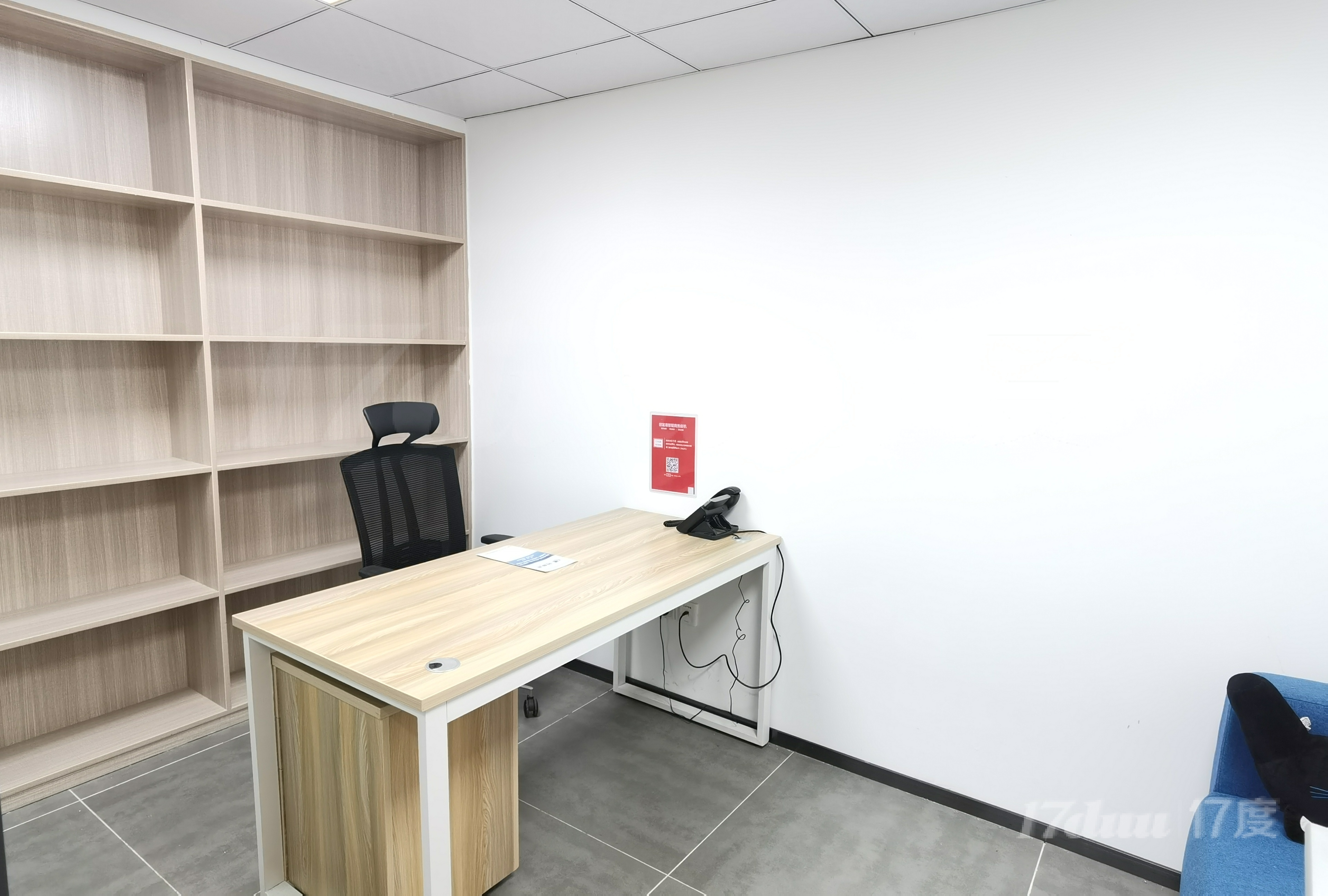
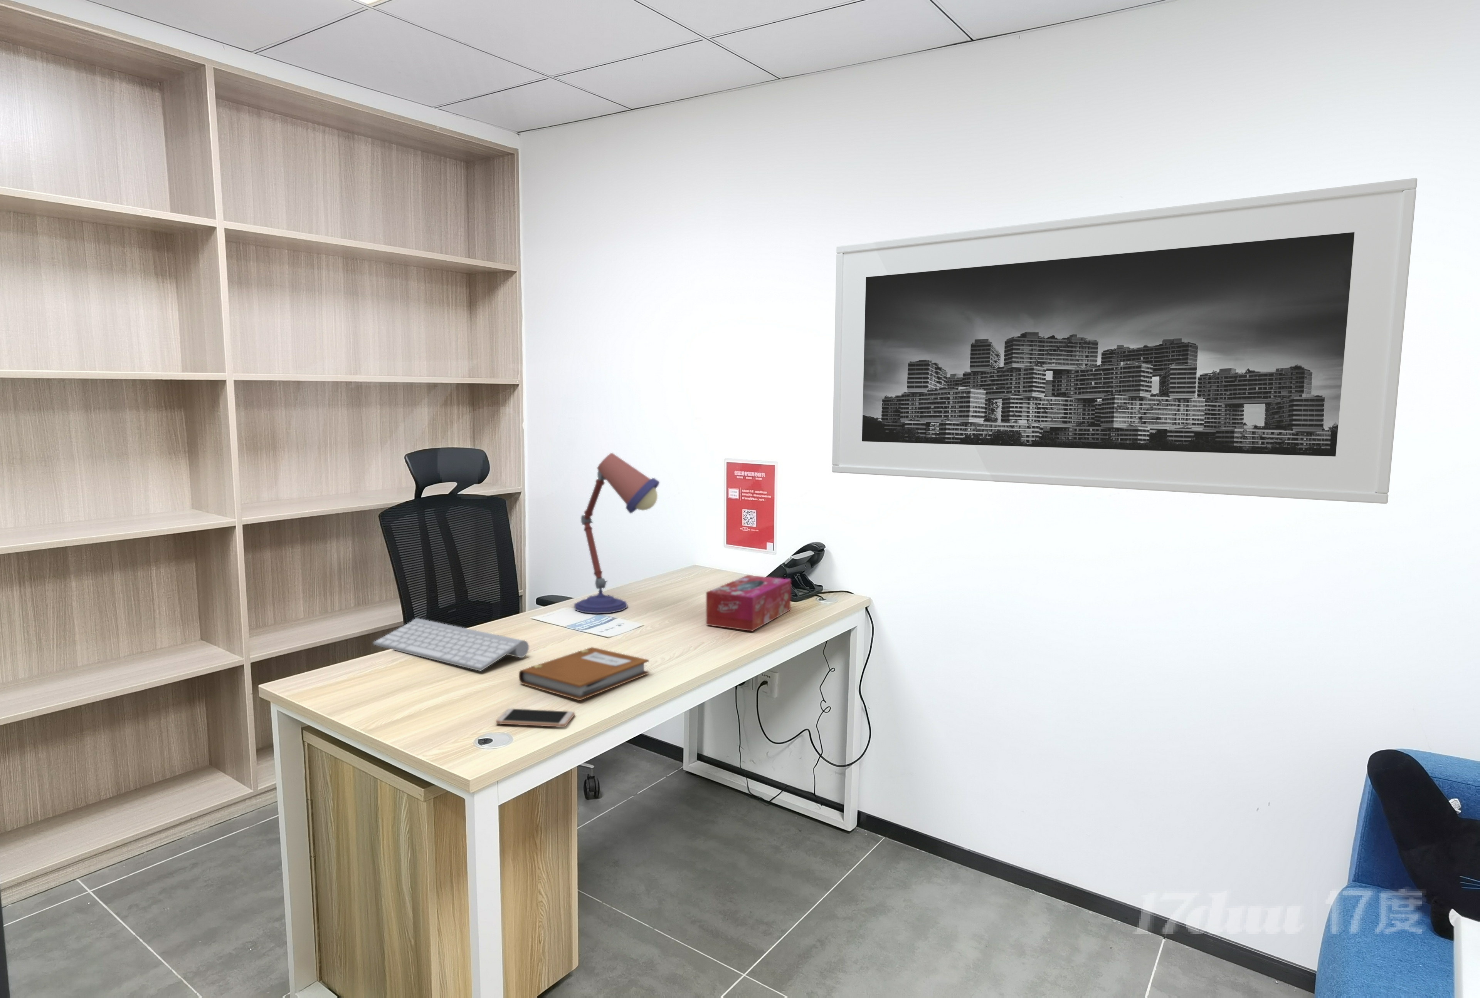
+ desk lamp (593, 537)
+ keyboard (449, 642)
+ notebook (586, 671)
+ smartphone (536, 717)
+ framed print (1068, 354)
+ tissue box (750, 601)
